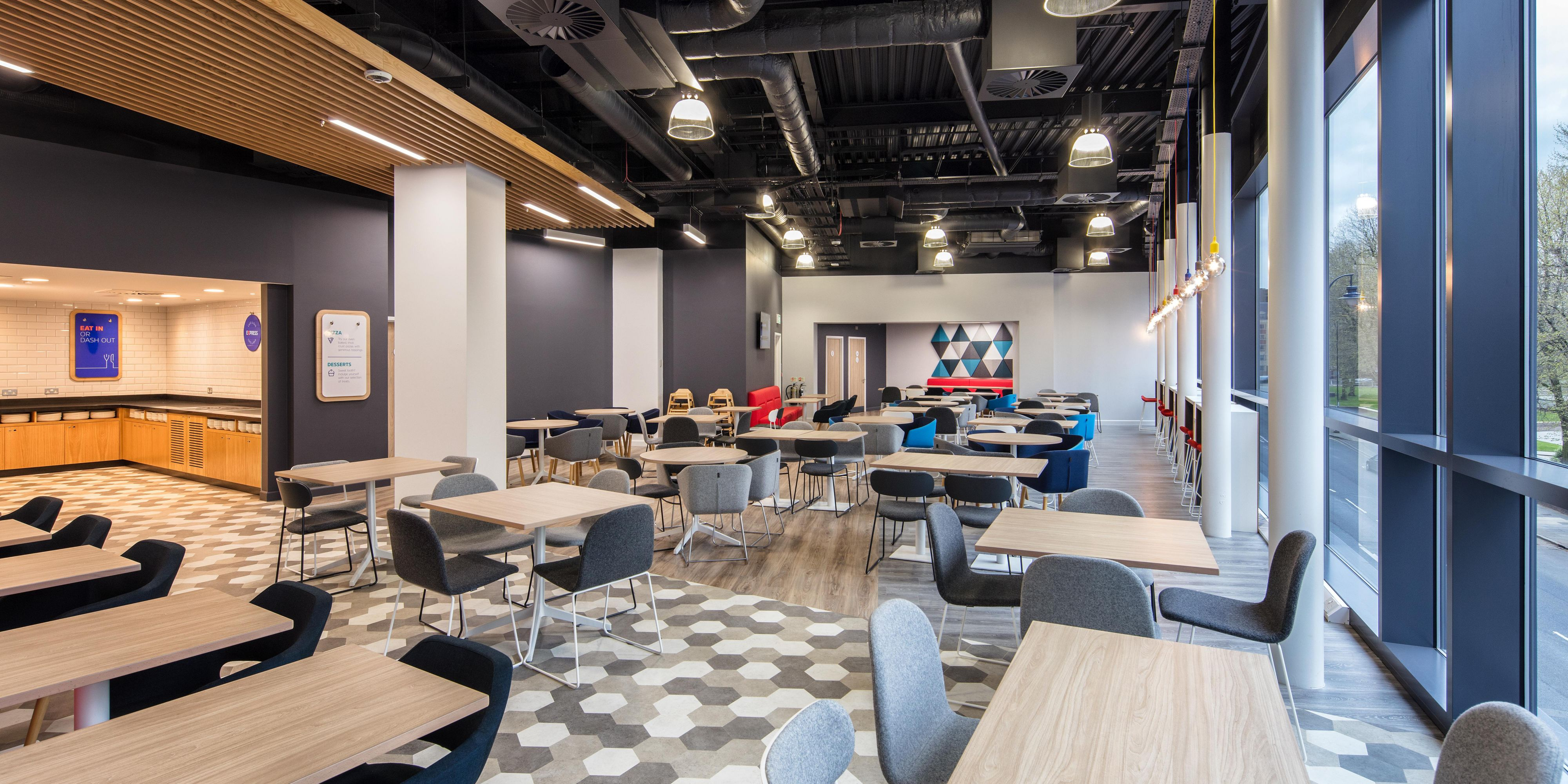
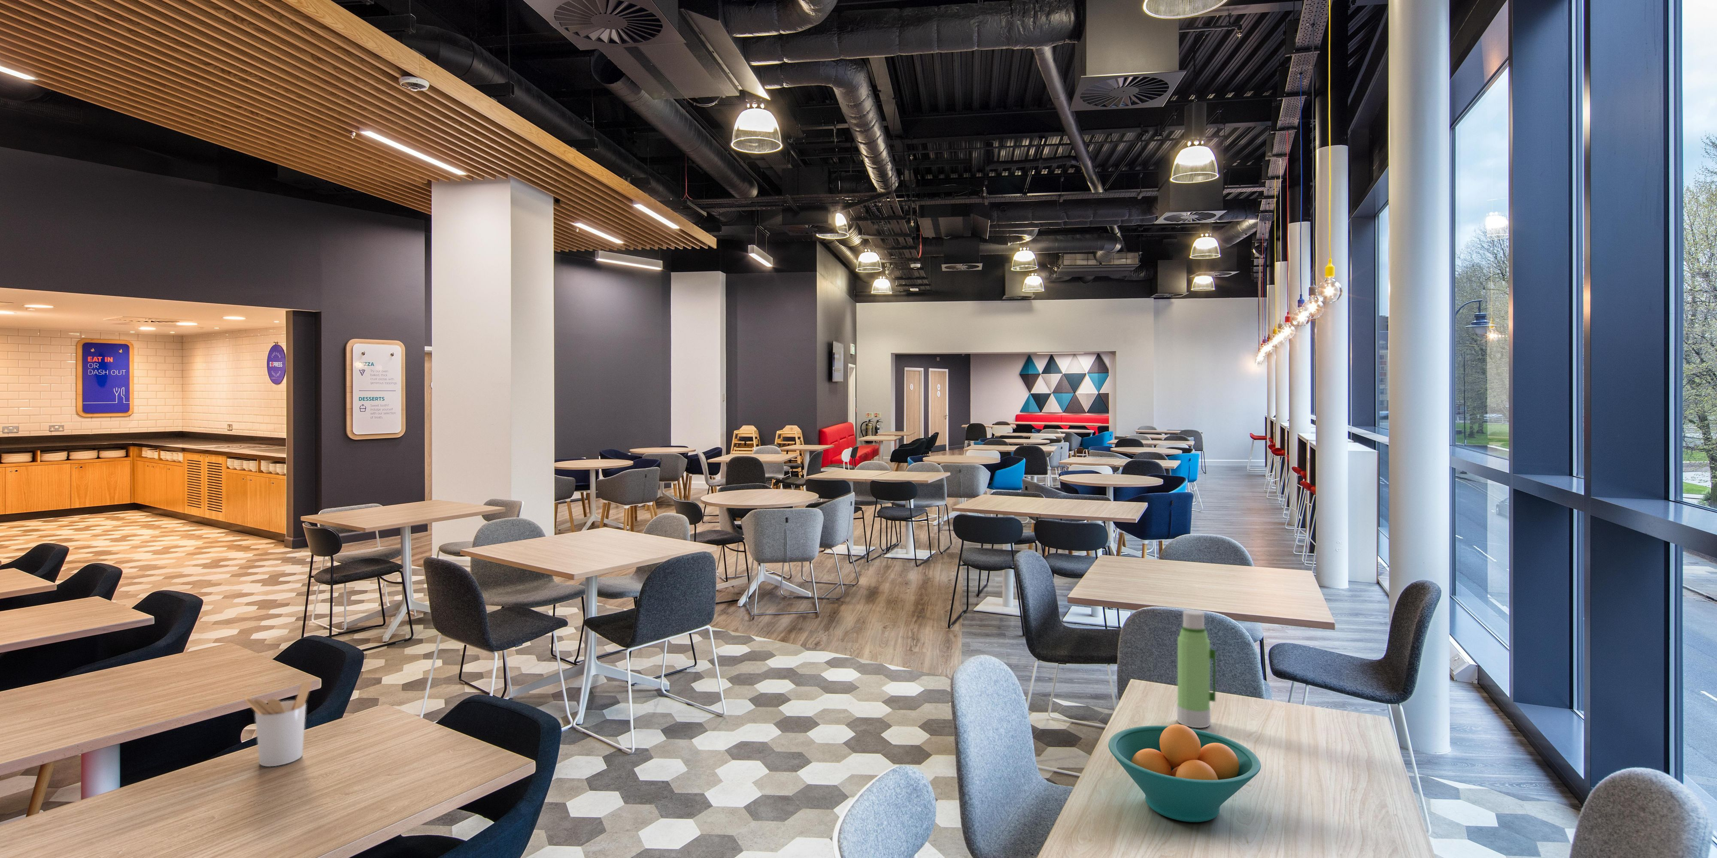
+ water bottle (1195, 668)
+ fruit bowl (1182, 767)
+ utensil holder (276, 724)
